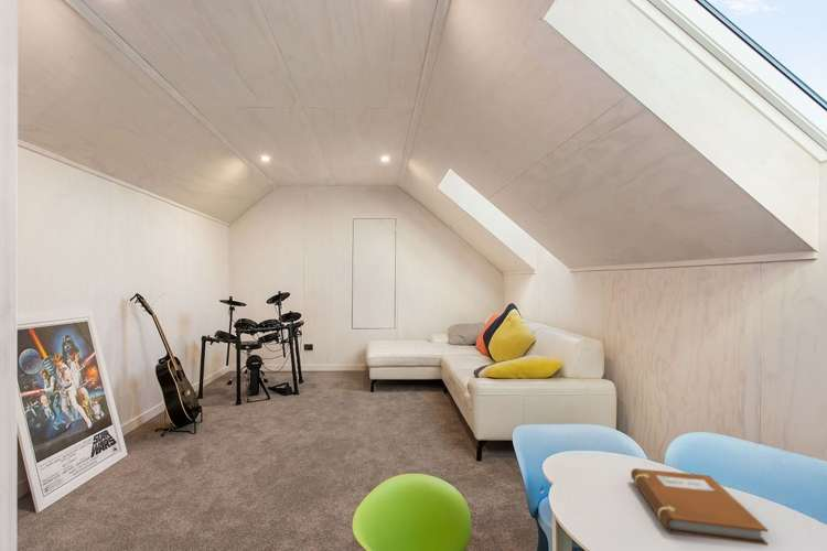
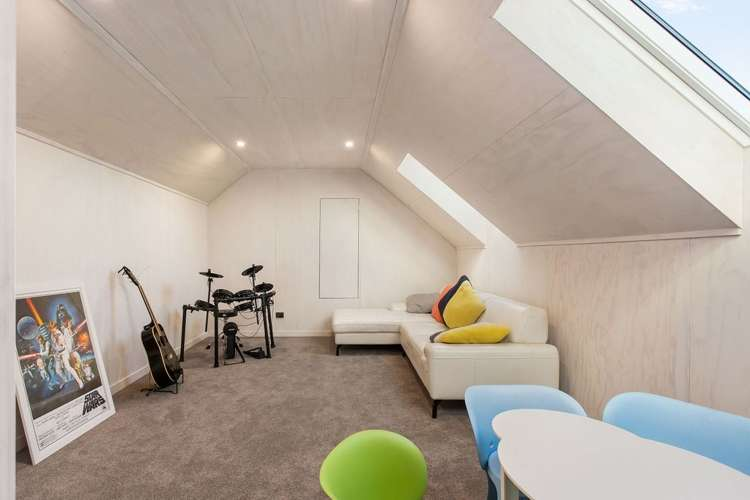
- notebook (688, 499)
